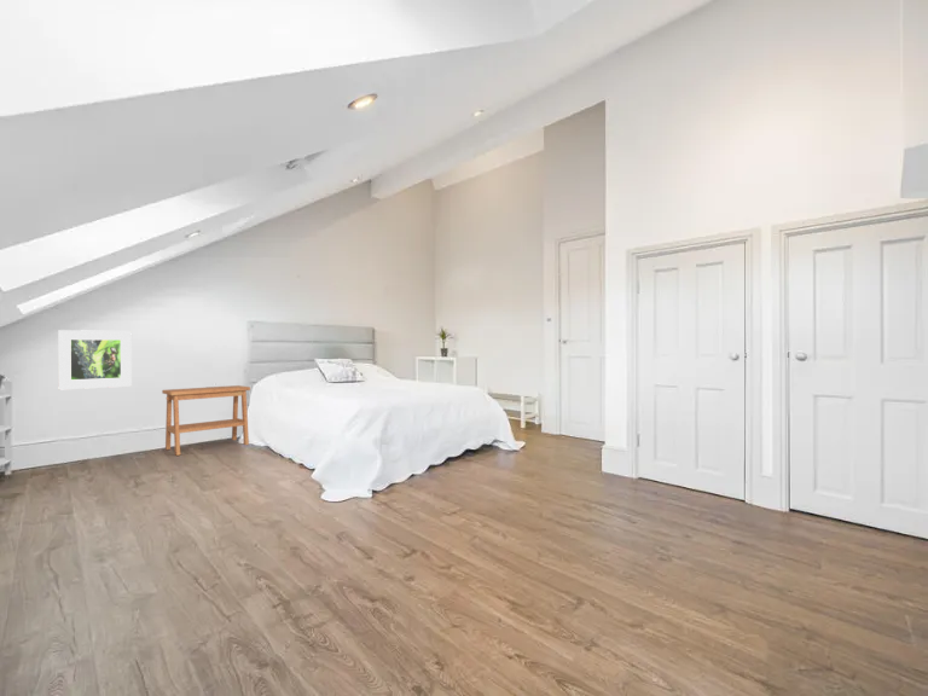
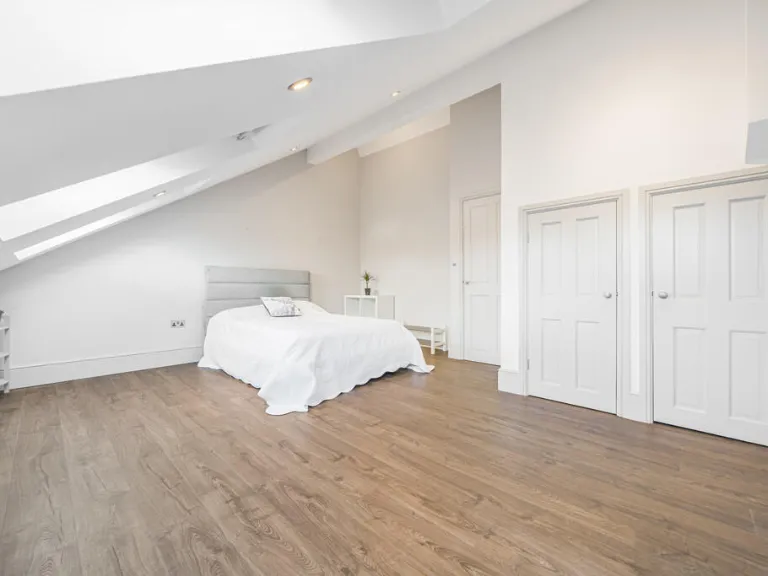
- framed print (95, 359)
- side table (208, 422)
